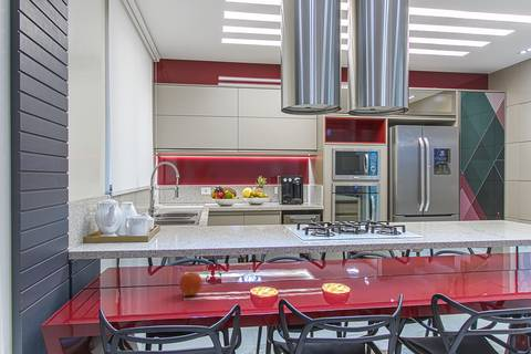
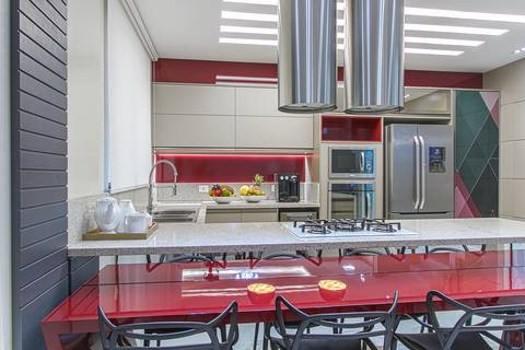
- fruit (190, 283)
